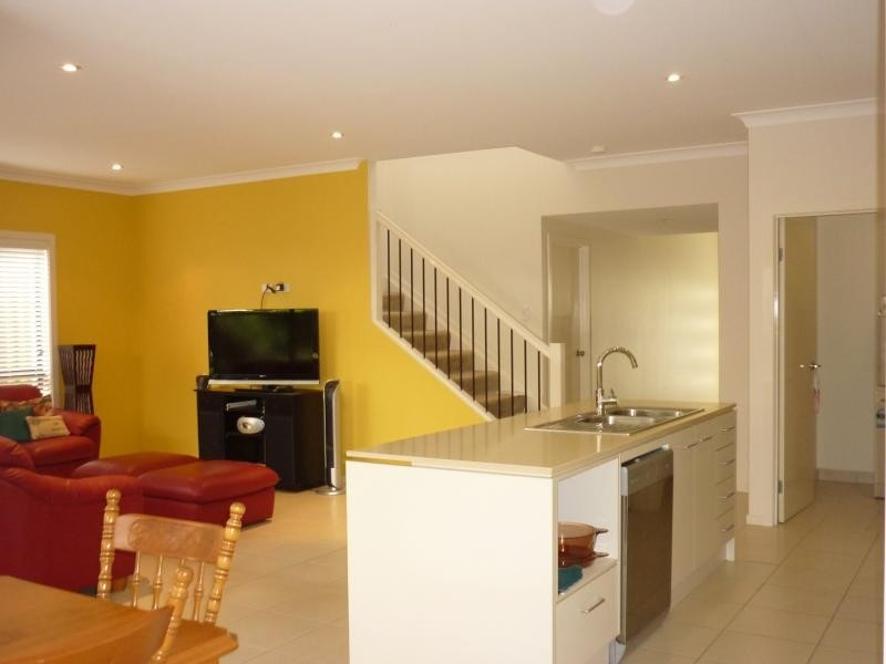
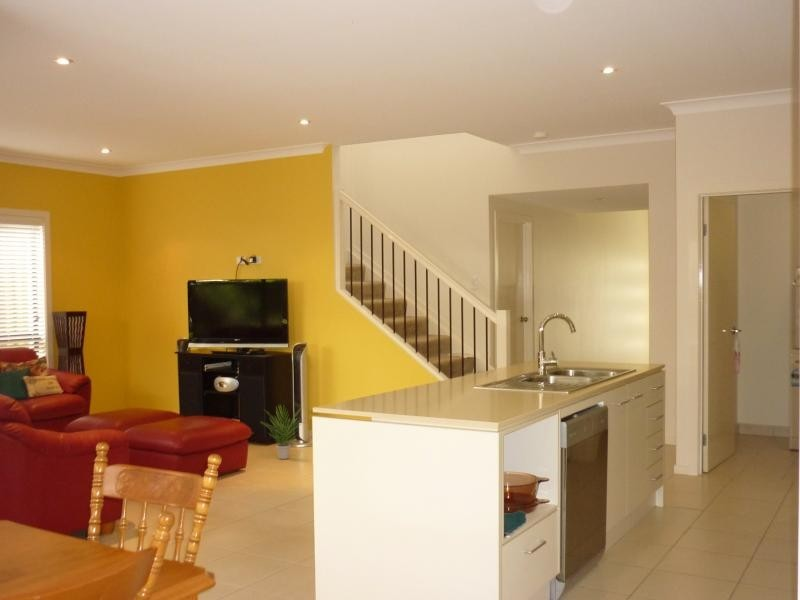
+ potted plant (284, 432)
